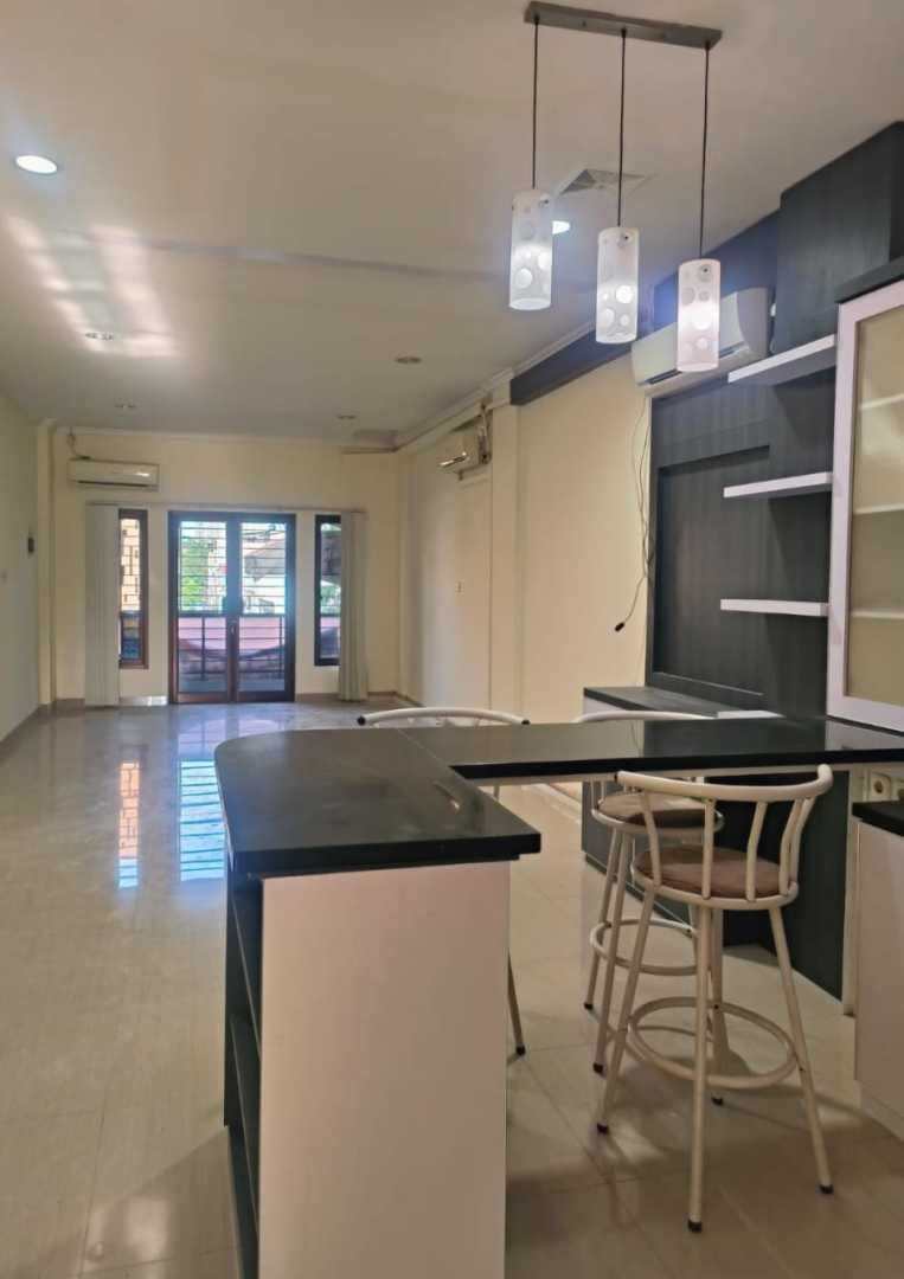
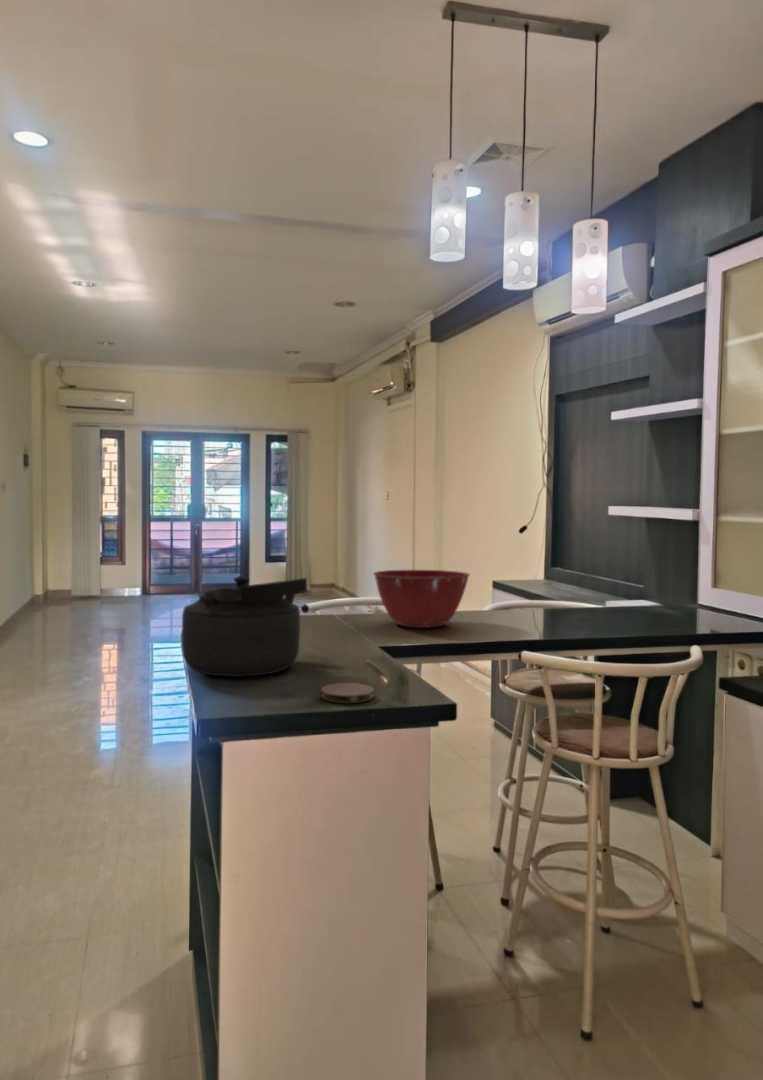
+ mixing bowl (420, 598)
+ coaster (347, 692)
+ kettle (245, 621)
